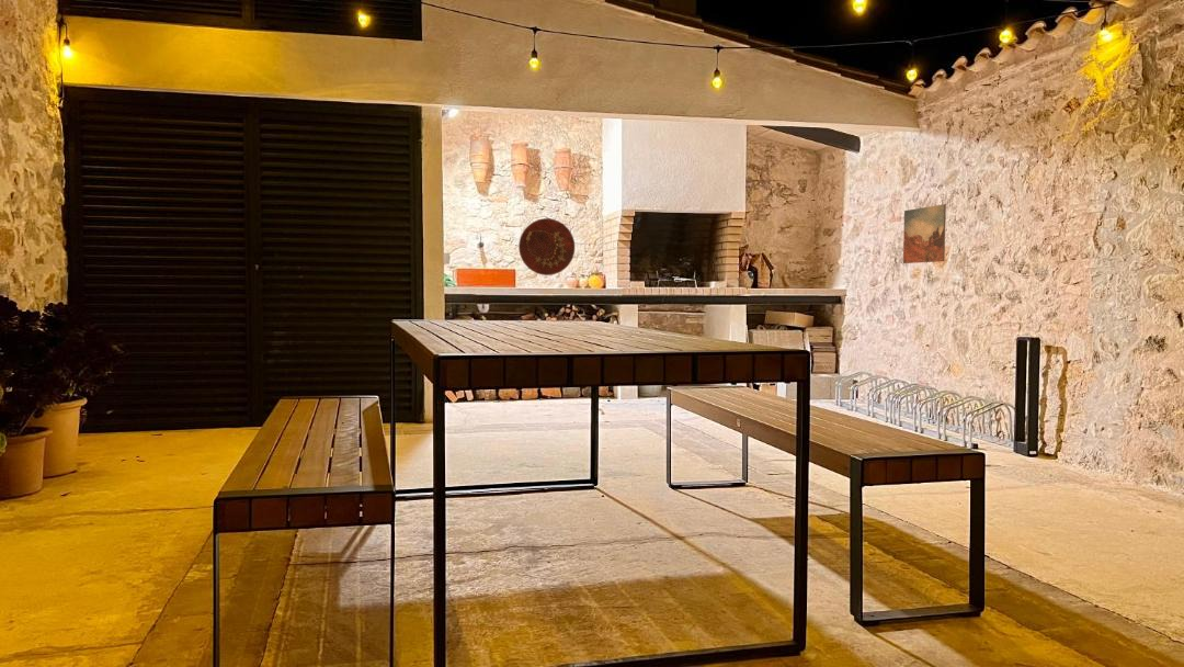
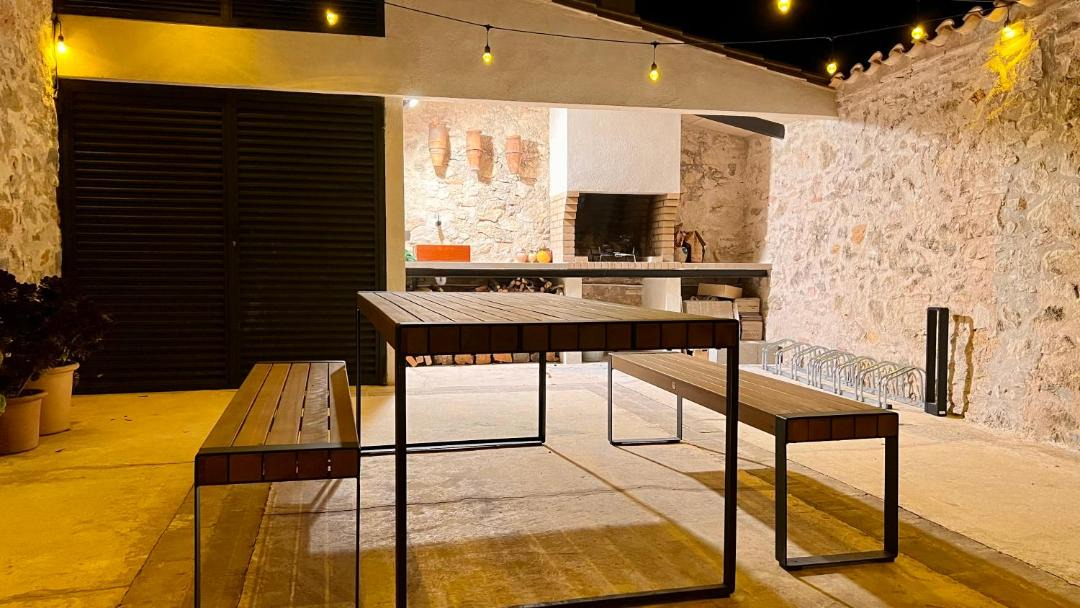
- decorative platter (547, 247)
- wall art (923, 235)
